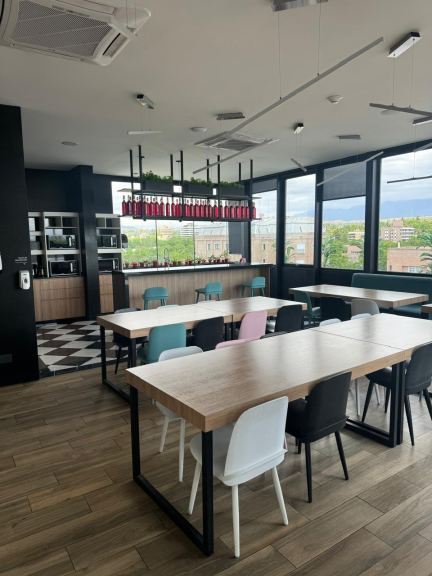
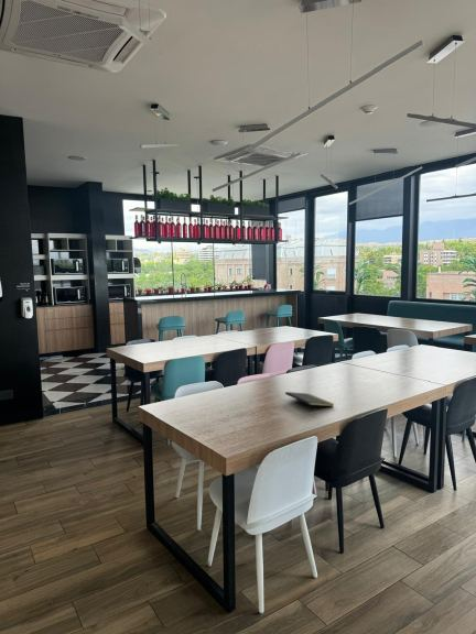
+ notepad (309, 398)
